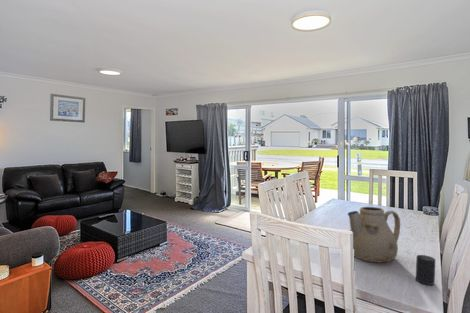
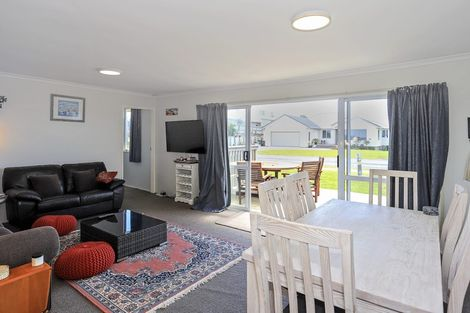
- cup (425, 269)
- teapot (372, 231)
